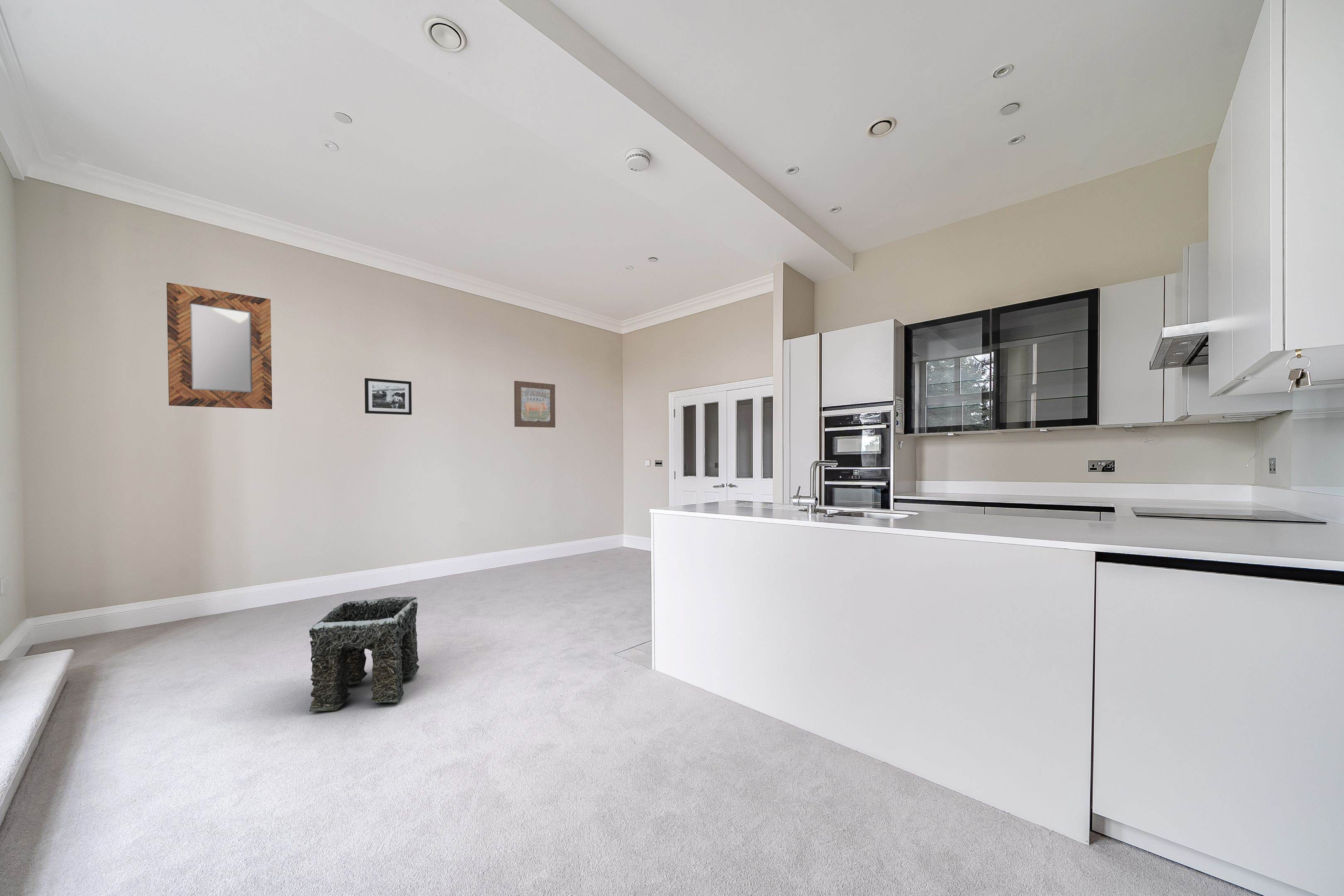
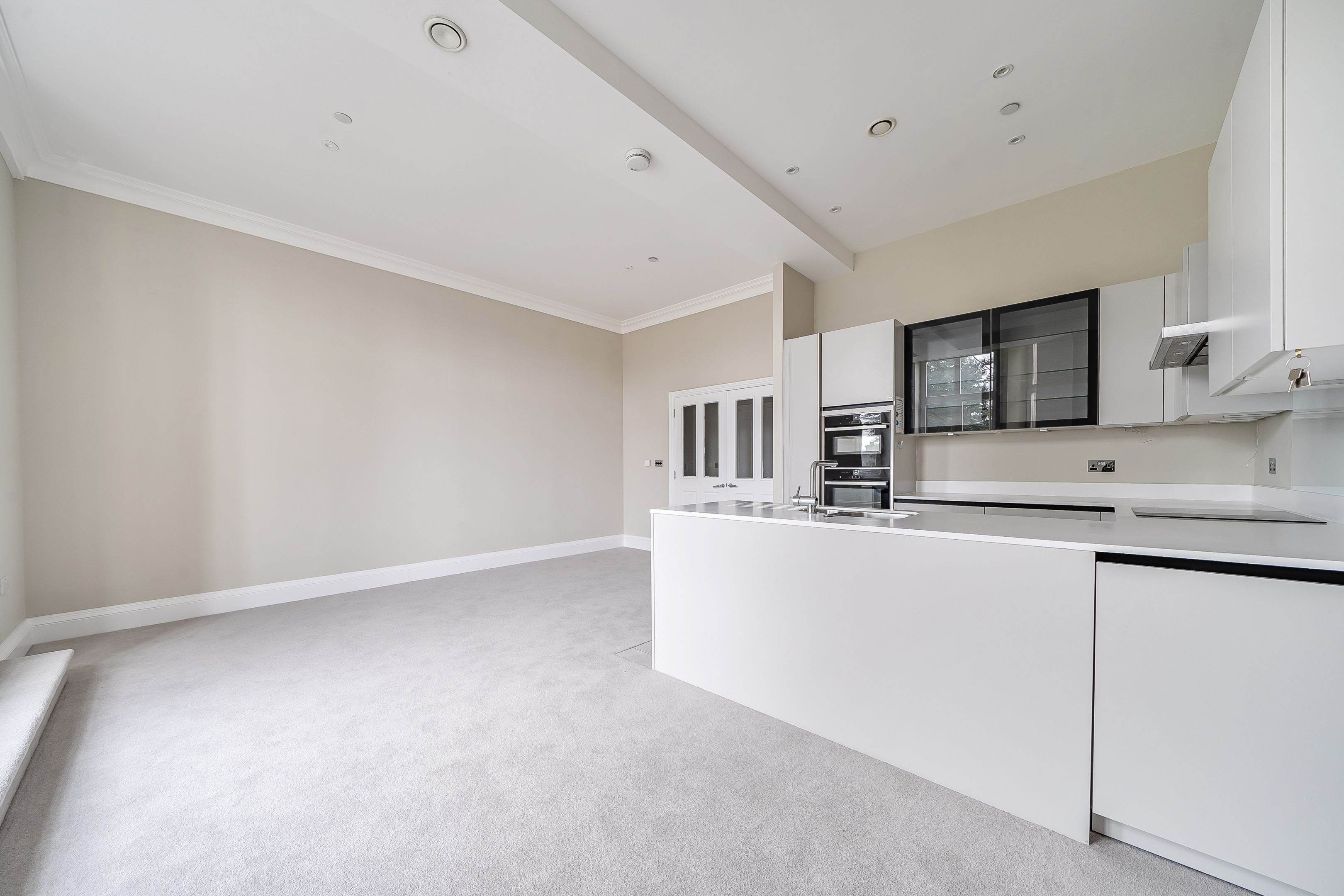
- picture frame (389, 397)
- stone arch (369, 649)
- home mirror (222, 349)
- wall art (535, 405)
